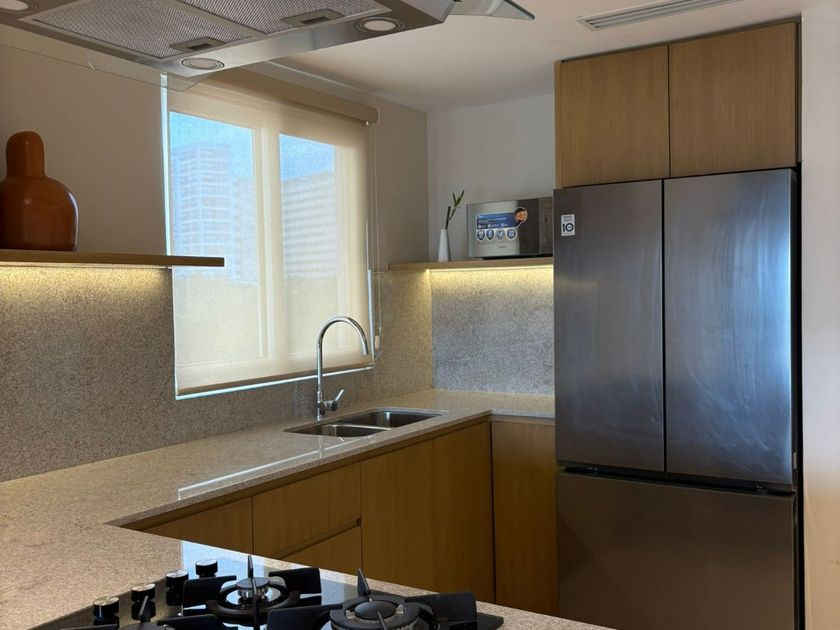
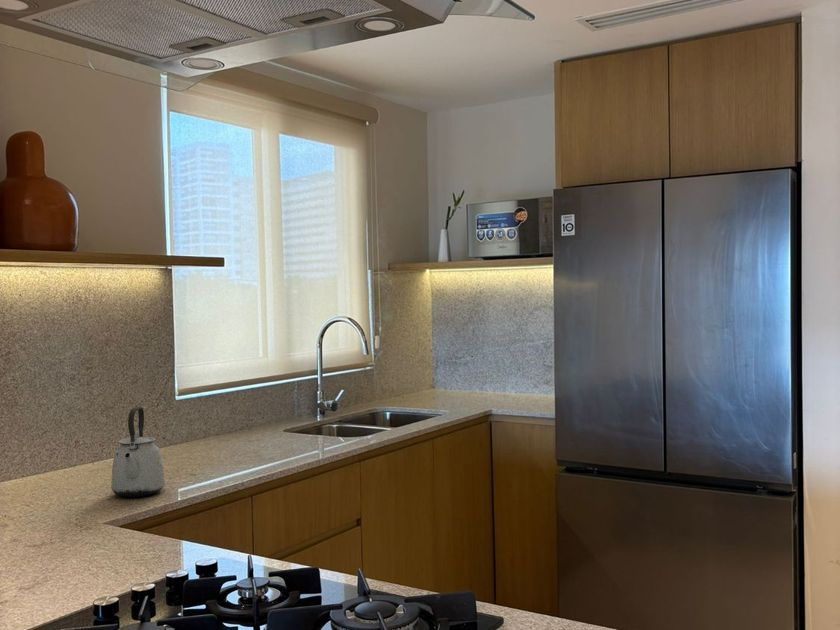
+ kettle (135, 452)
